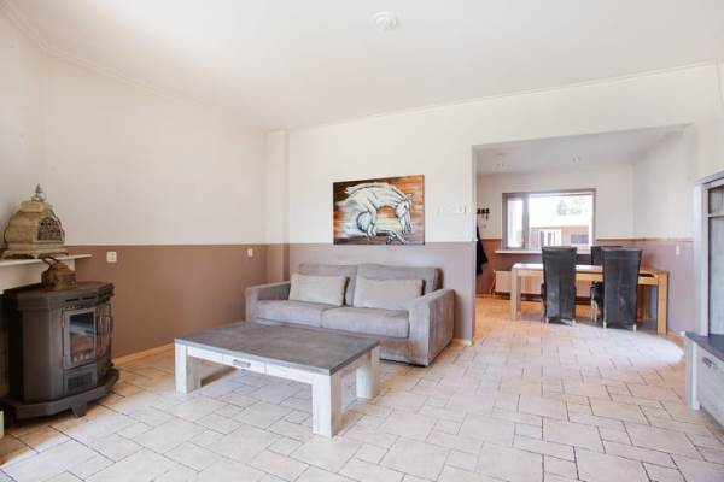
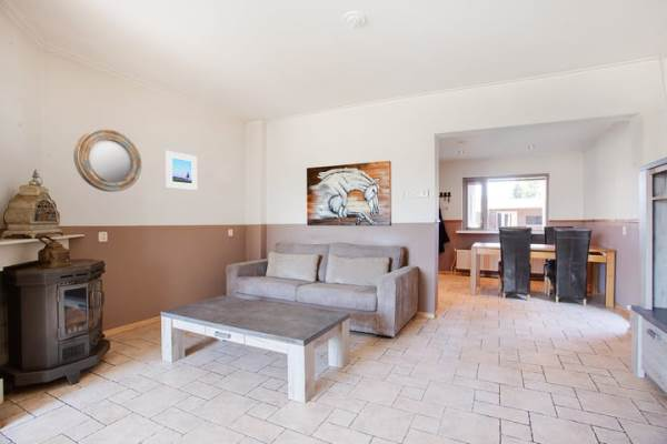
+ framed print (181, 171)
+ home mirror (110, 160)
